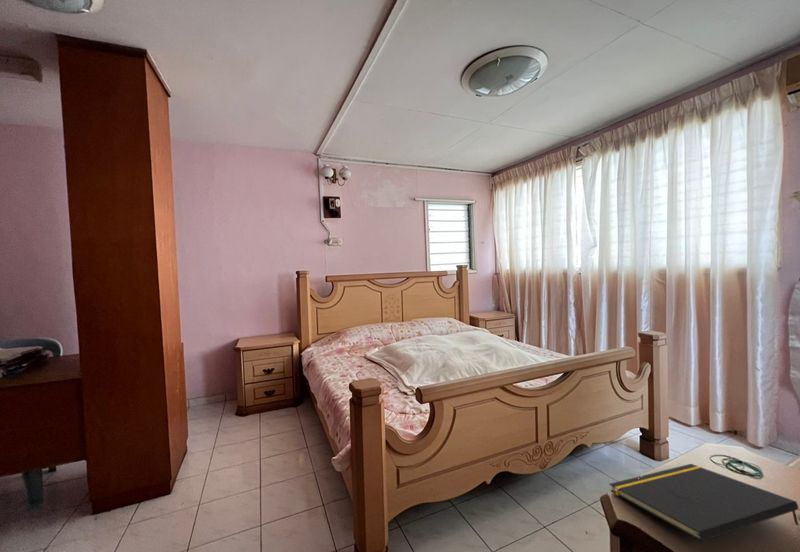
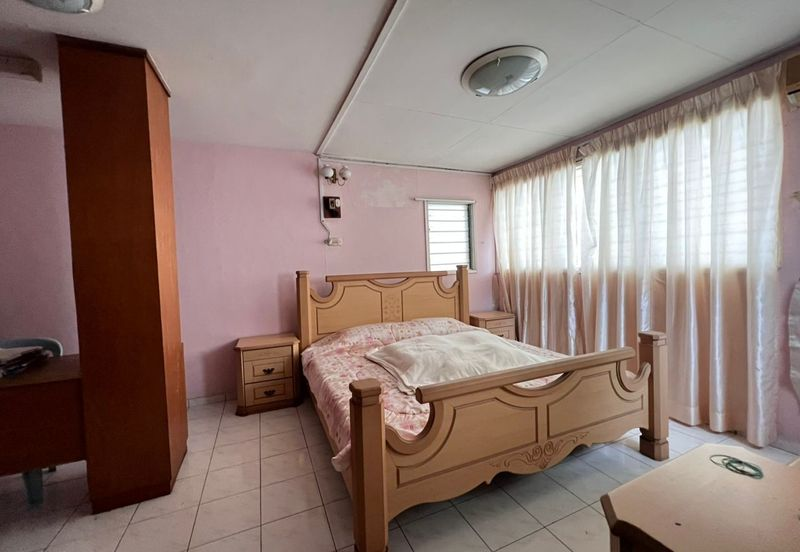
- notepad (695, 495)
